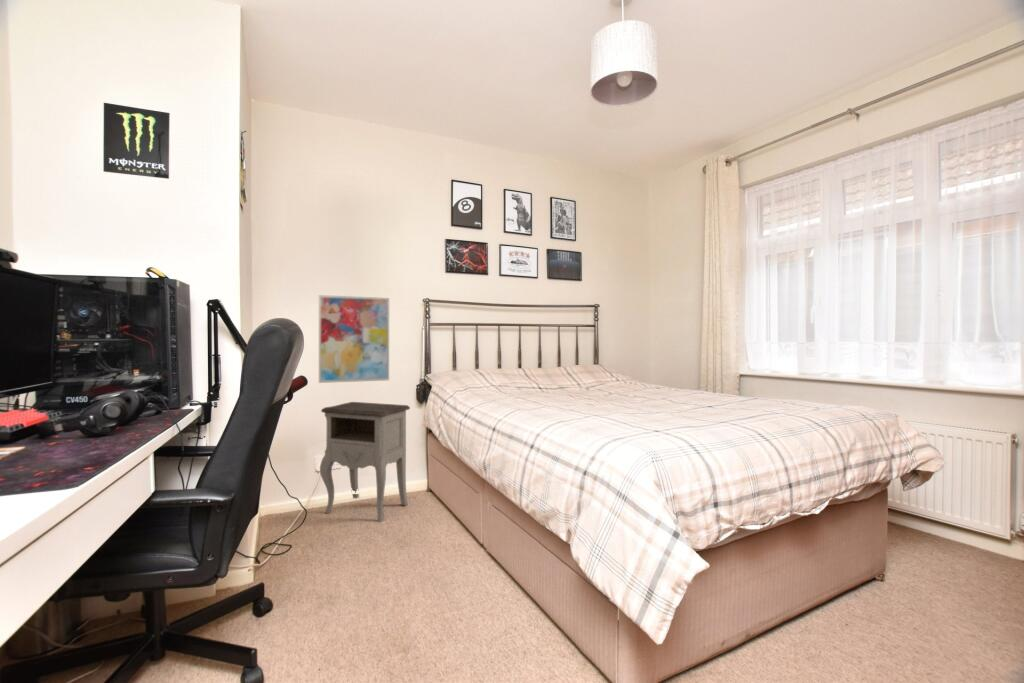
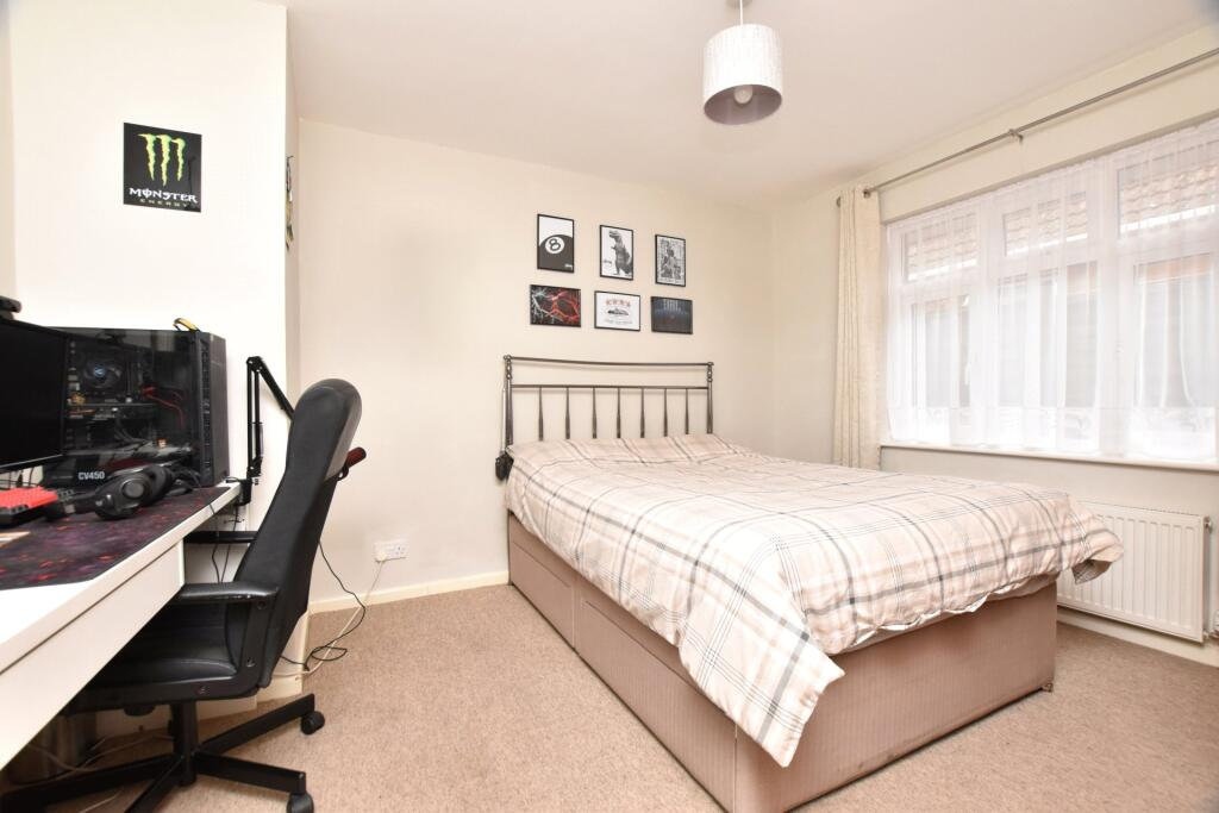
- wall art (355, 339)
- nightstand (365, 458)
